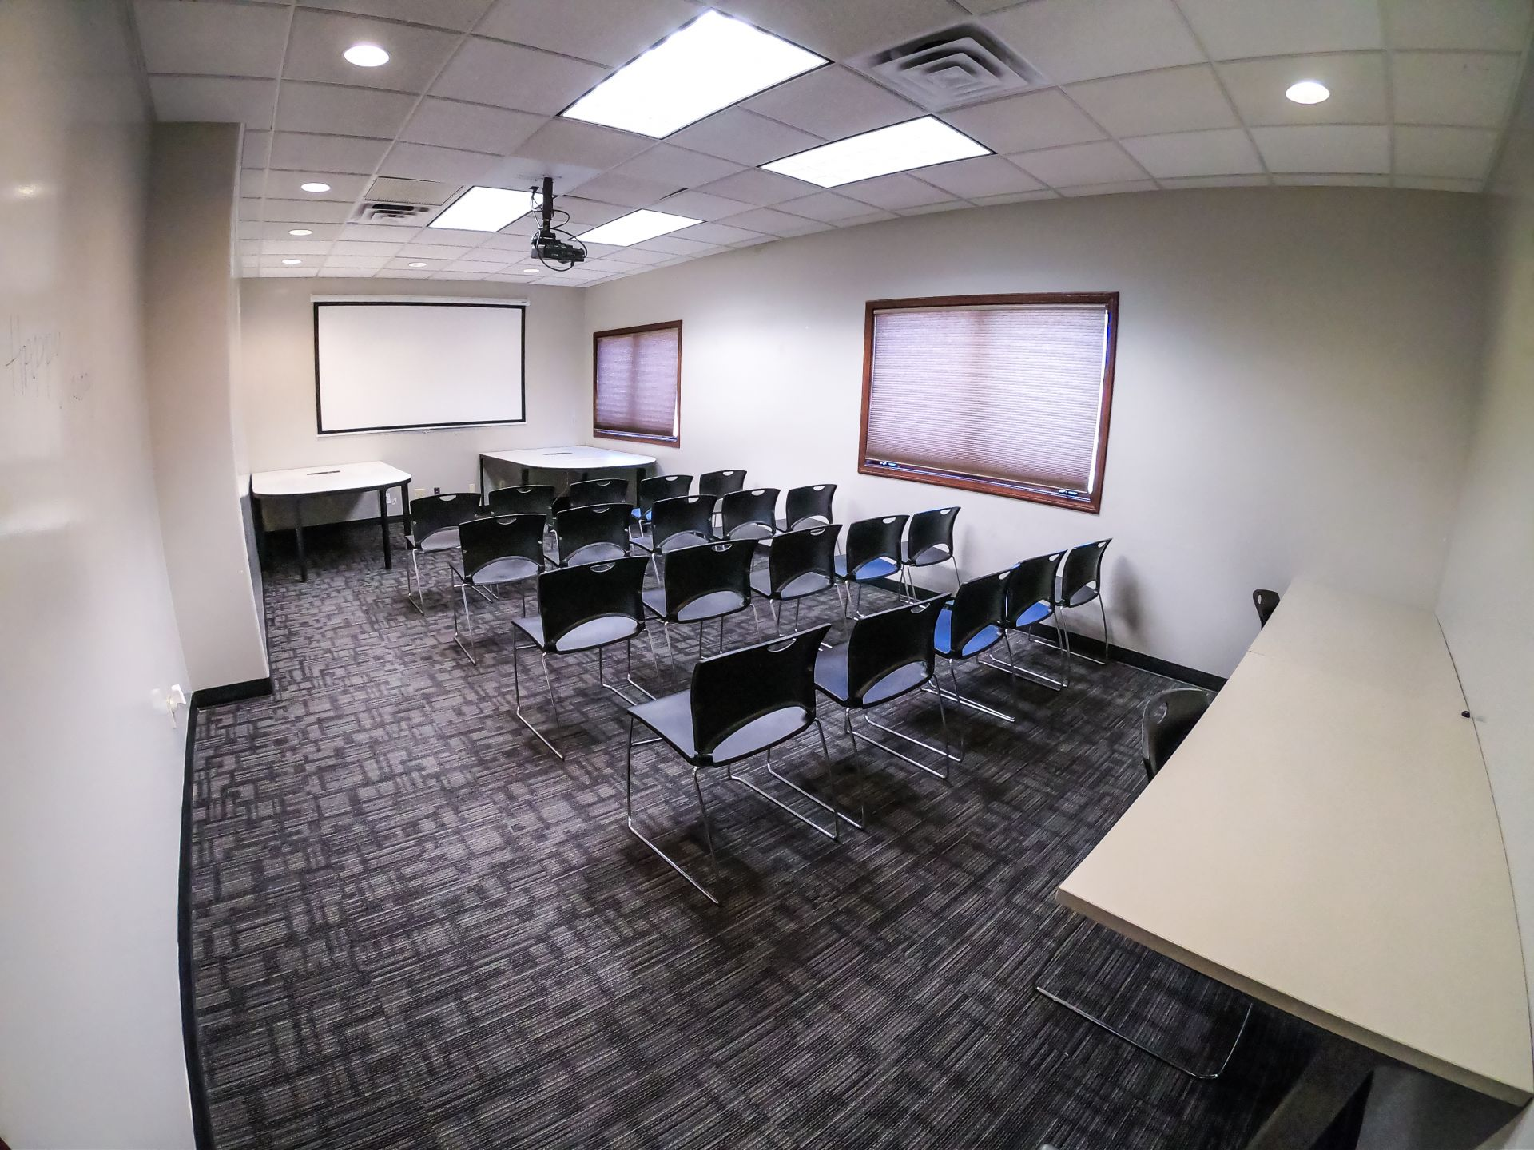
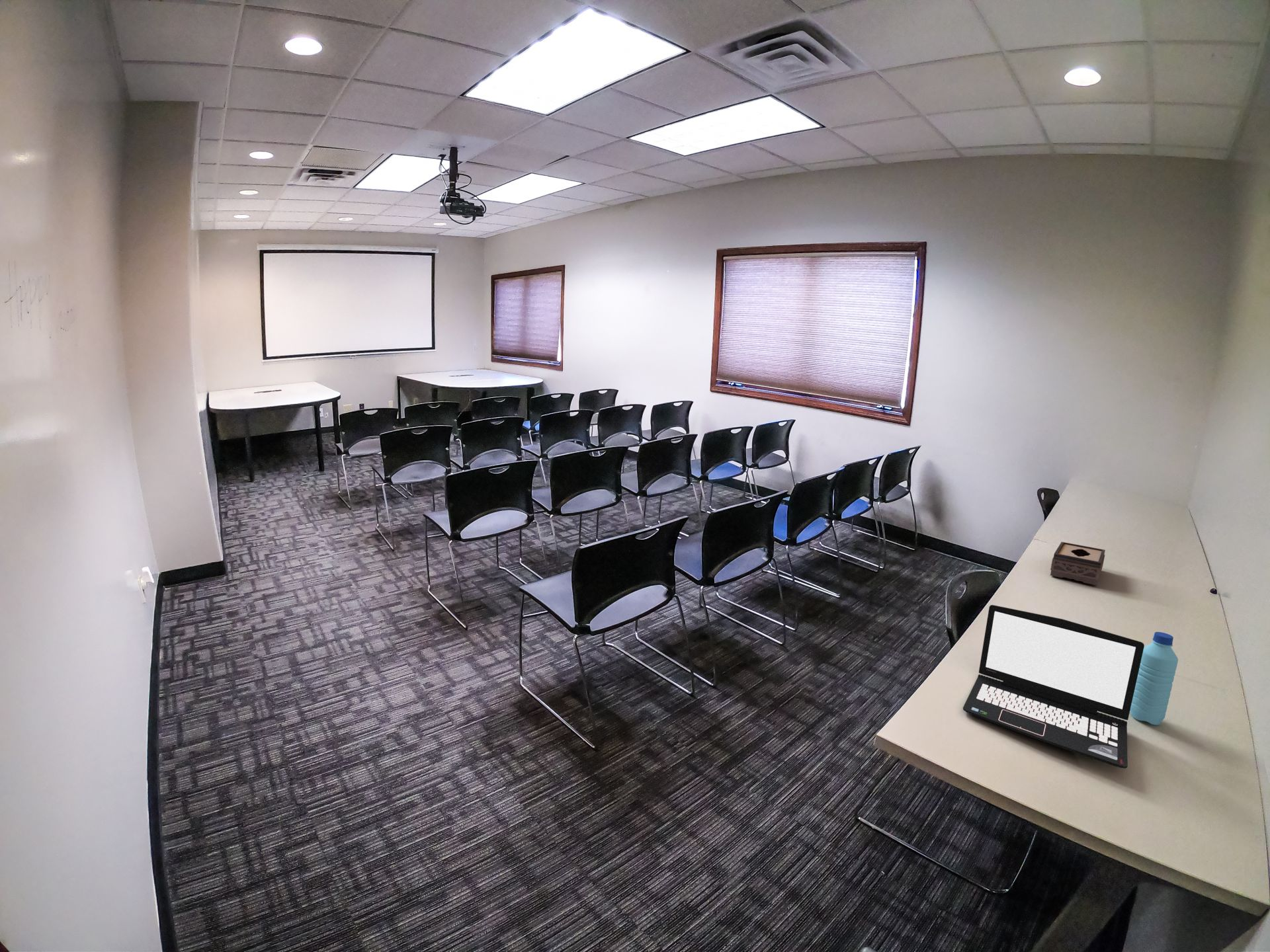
+ water bottle (1154, 677)
+ tissue box (1078, 562)
+ laptop (1050, 678)
